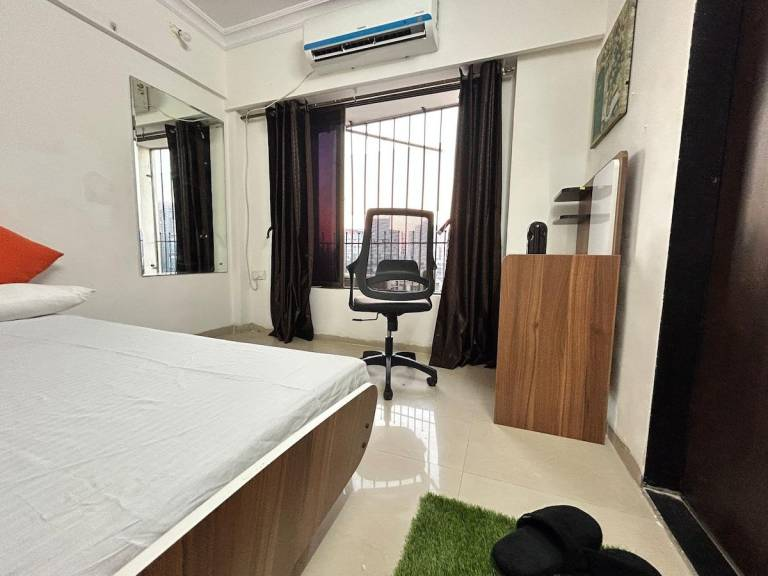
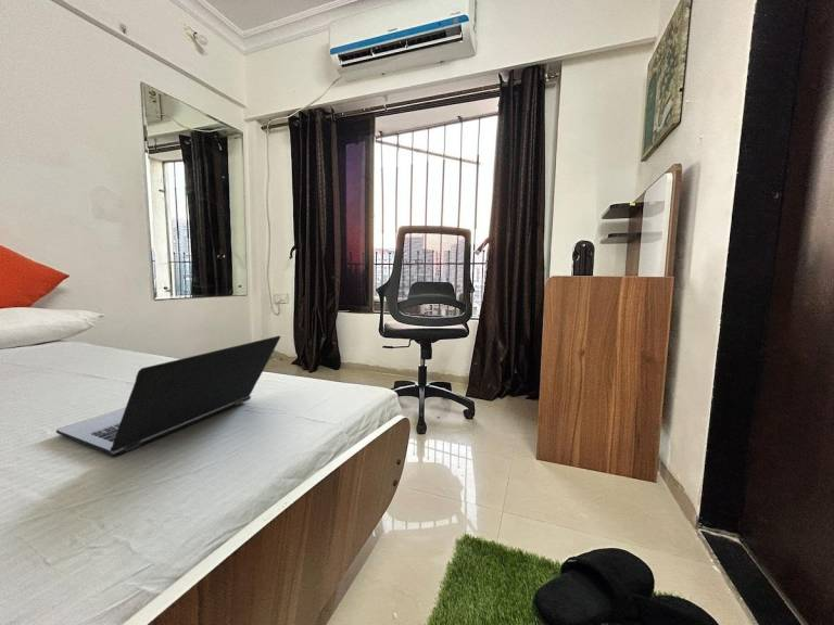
+ laptop (177, 381)
